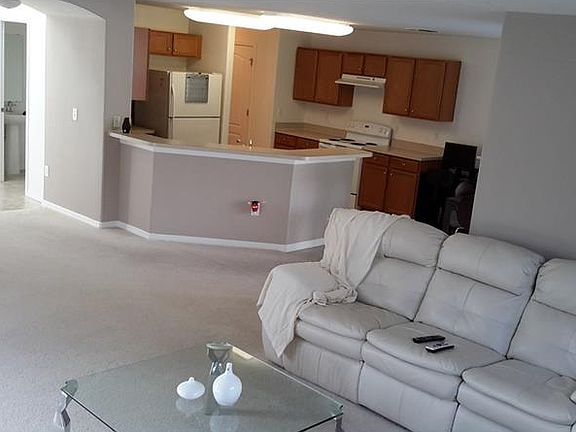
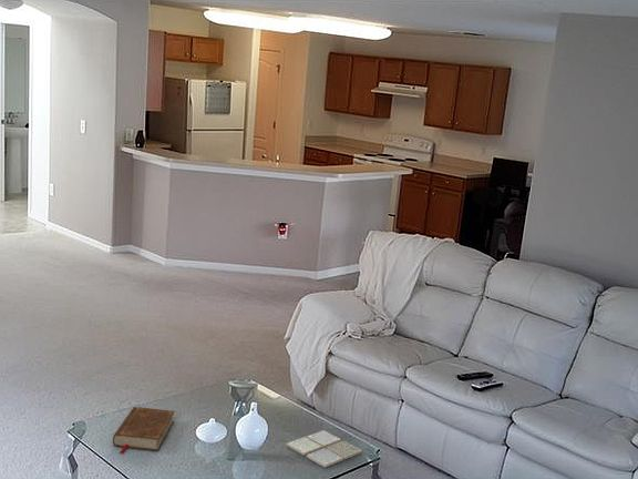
+ drink coaster (323, 447)
+ book (144, 427)
